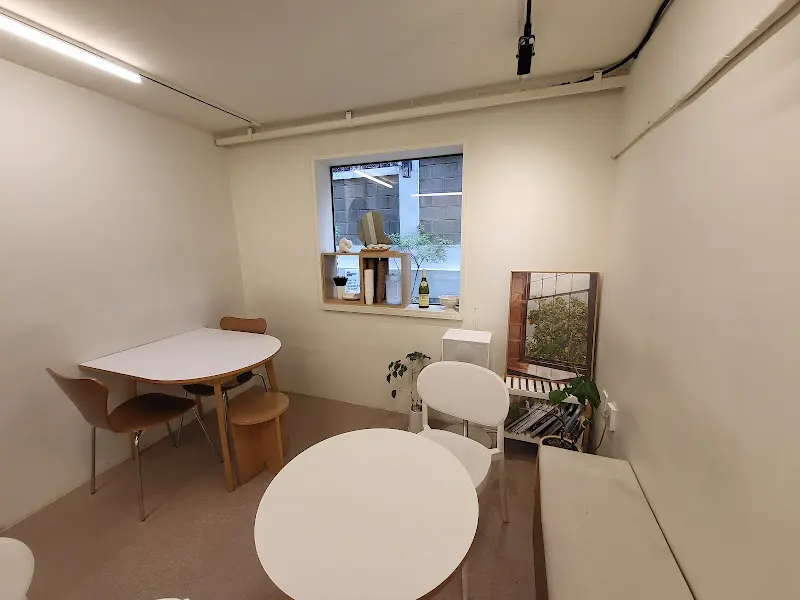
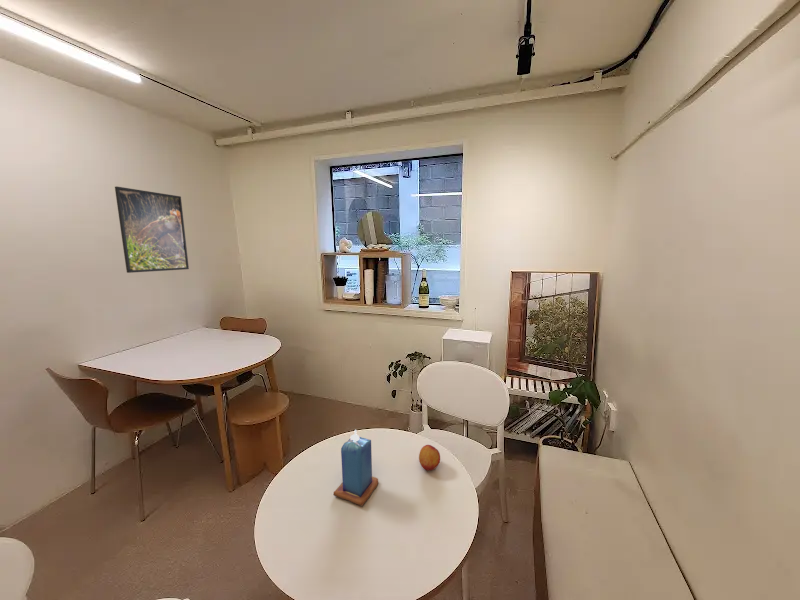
+ fruit (429, 457)
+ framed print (155, 232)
+ candle (355, 462)
